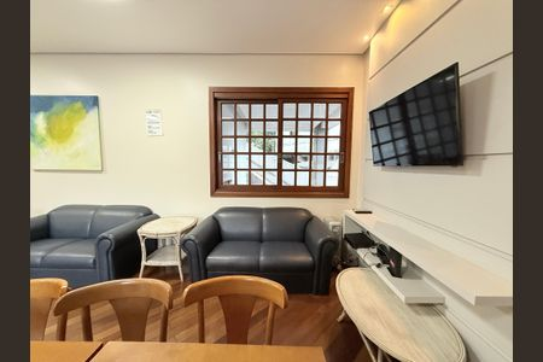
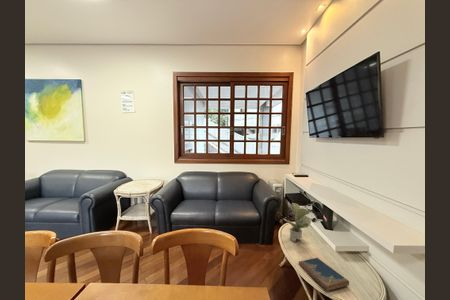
+ hardcover book (321, 272)
+ potted plant (298, 223)
